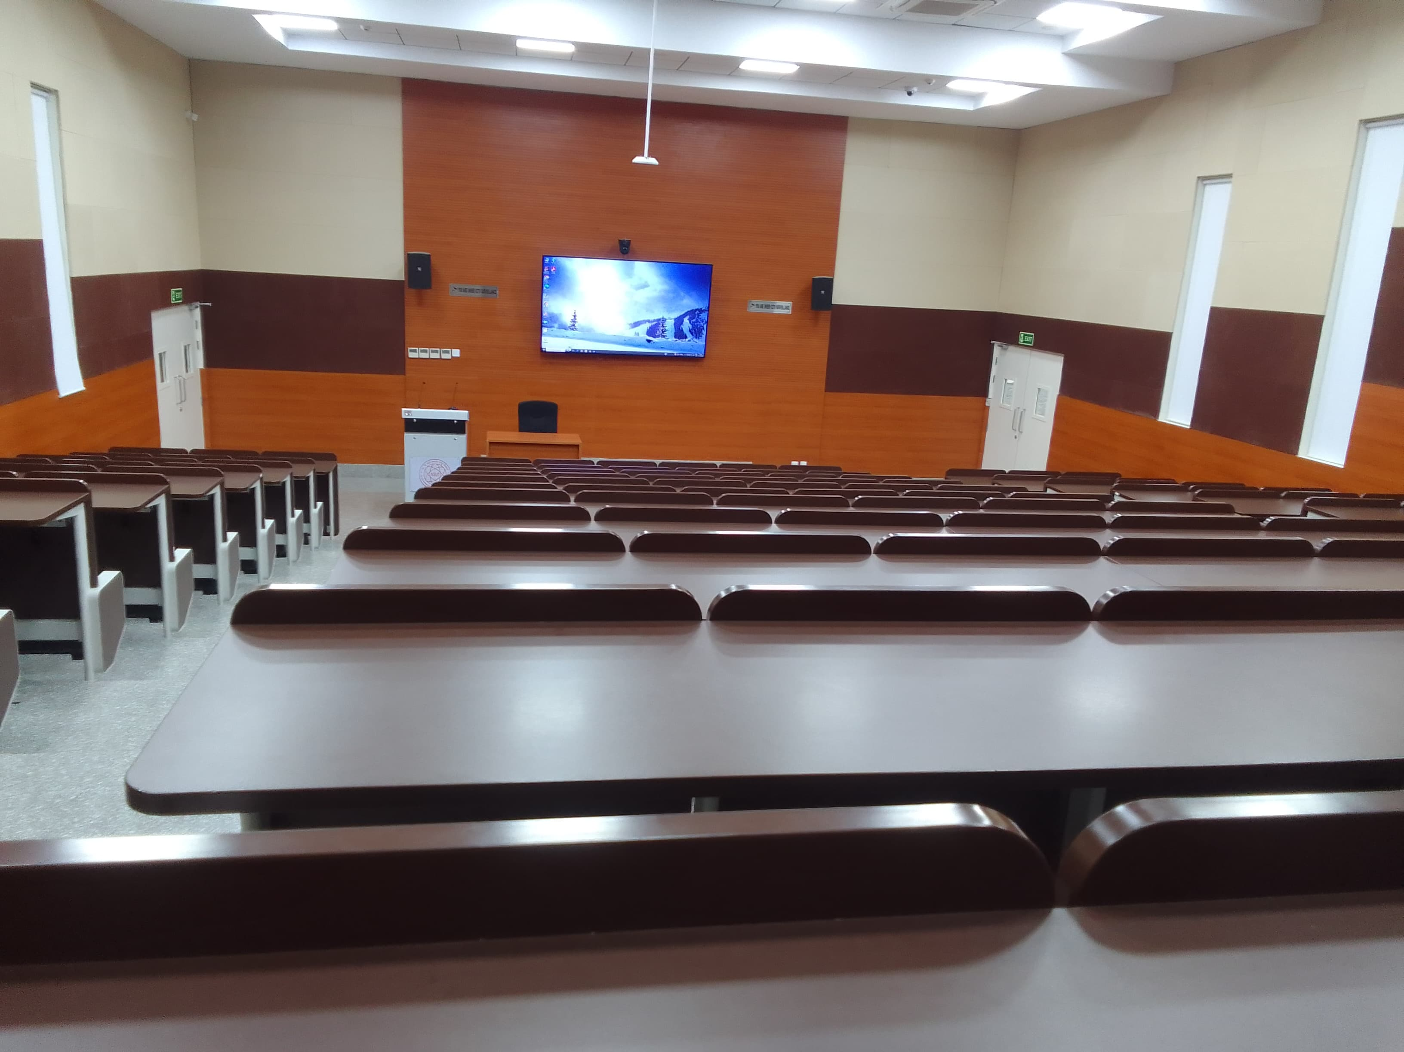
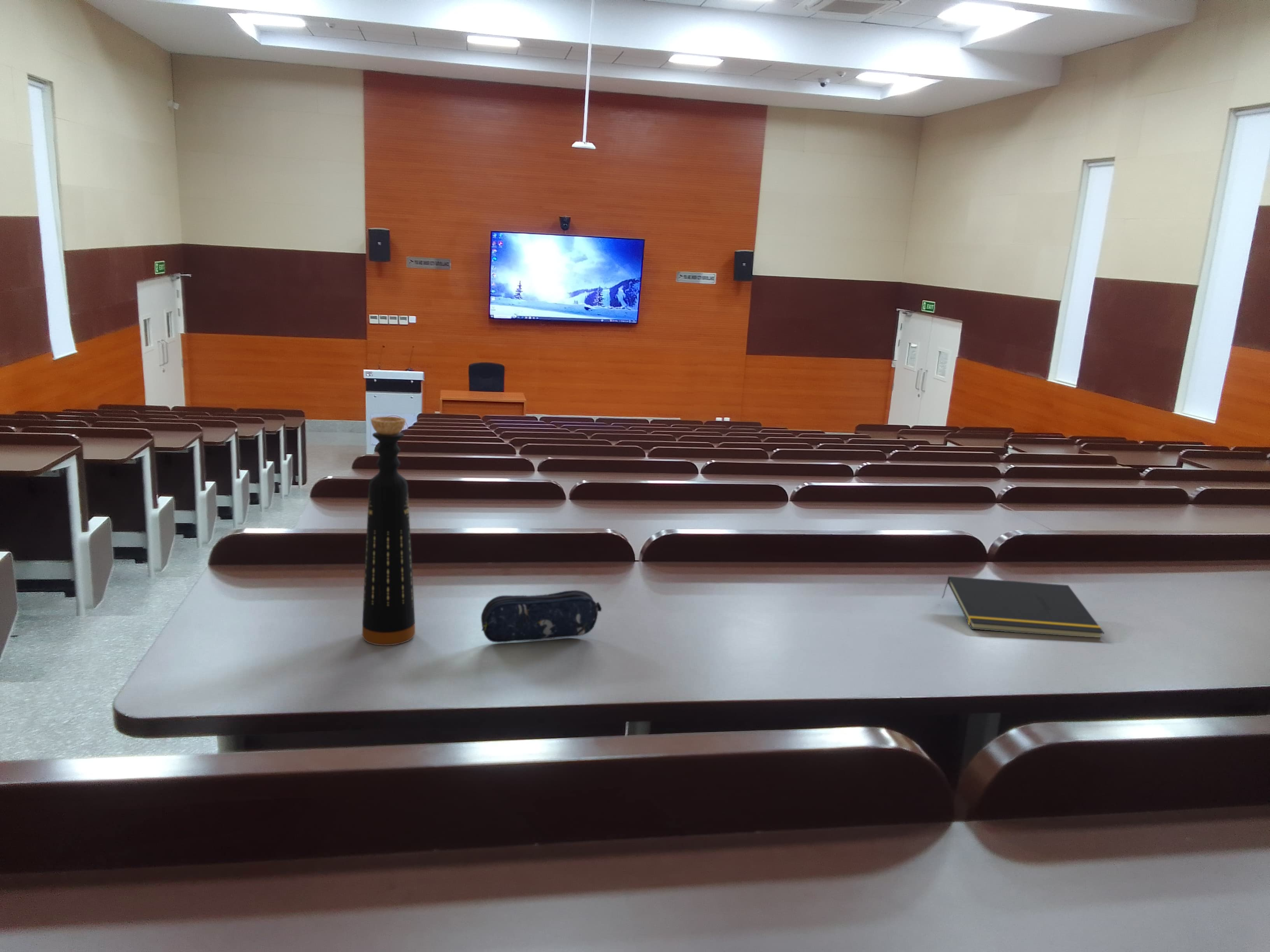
+ bottle (388, 530)
+ pencil case (540, 617)
+ notepad (1021, 606)
